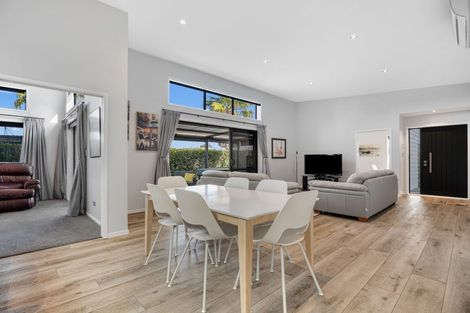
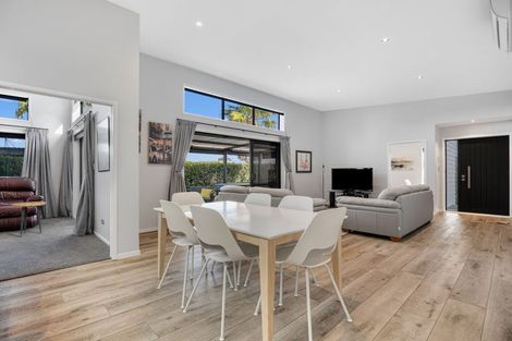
+ side table (26, 218)
